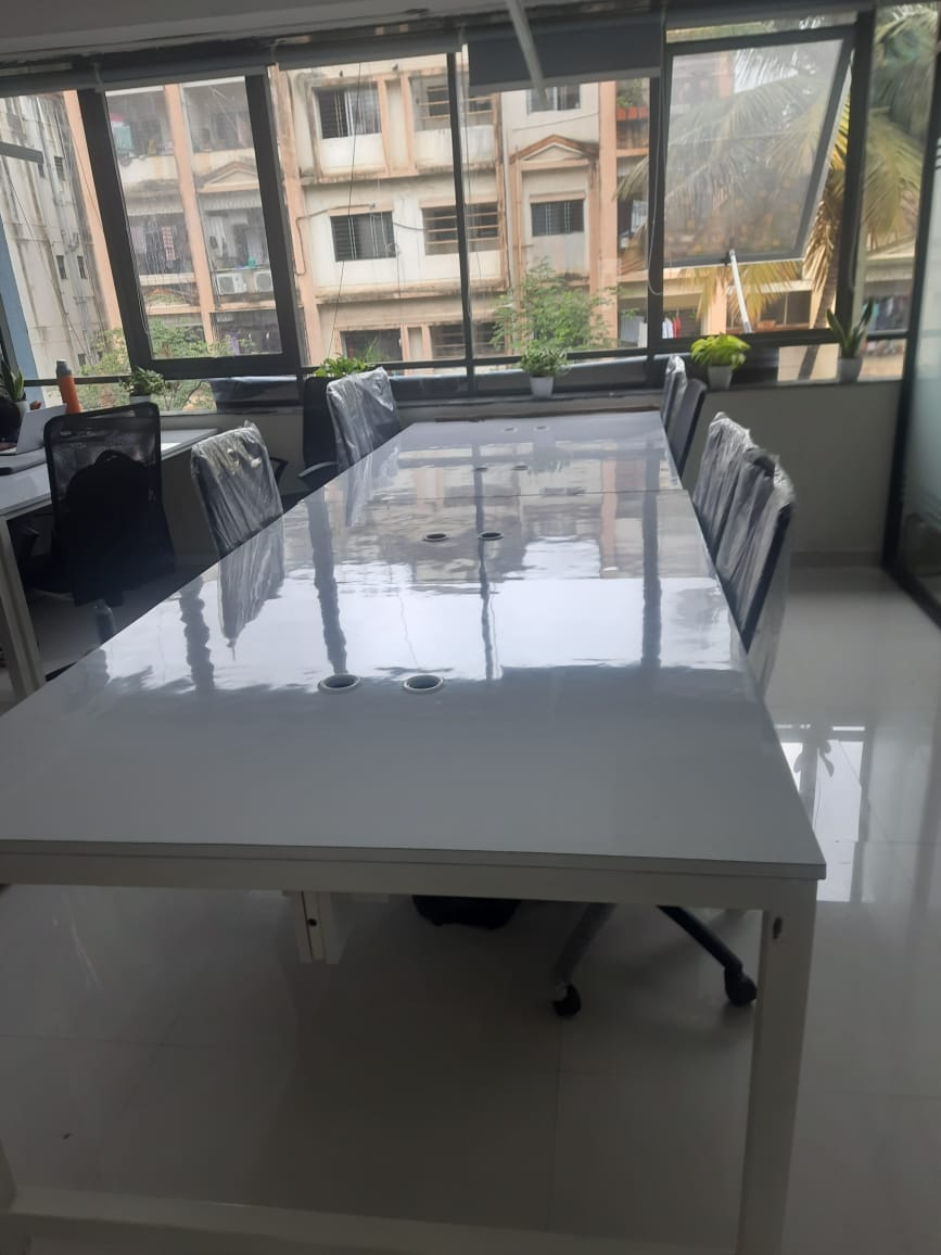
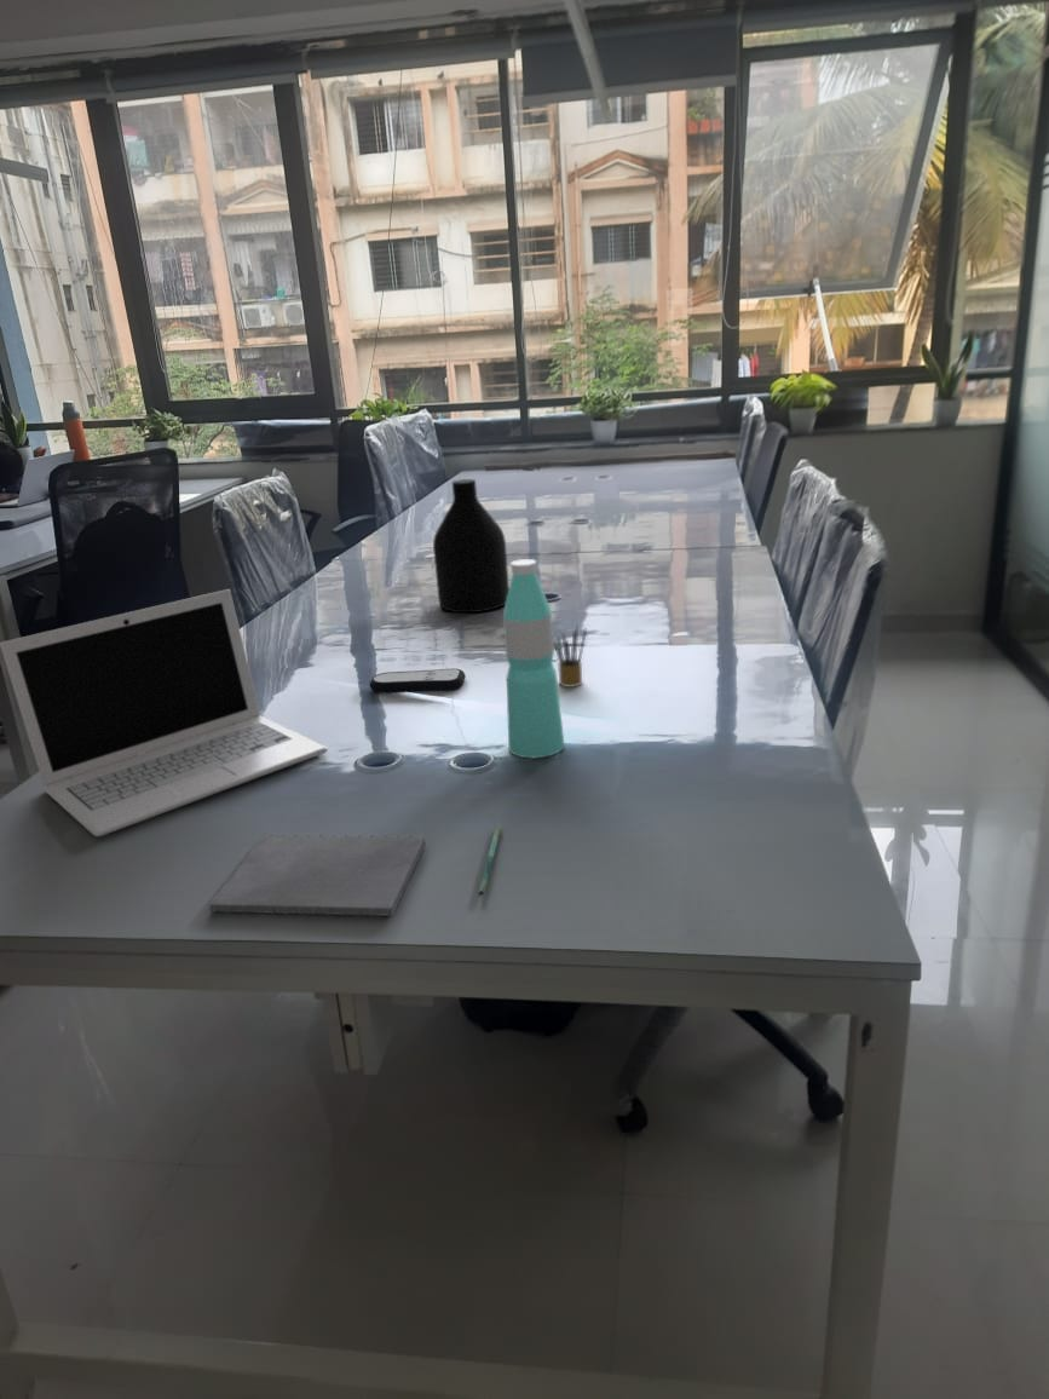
+ pencil box (569, 657)
+ remote control (417, 680)
+ laptop (171, 700)
+ bottle (468, 543)
+ notepad (322, 873)
+ pen (490, 858)
+ water bottle (530, 657)
